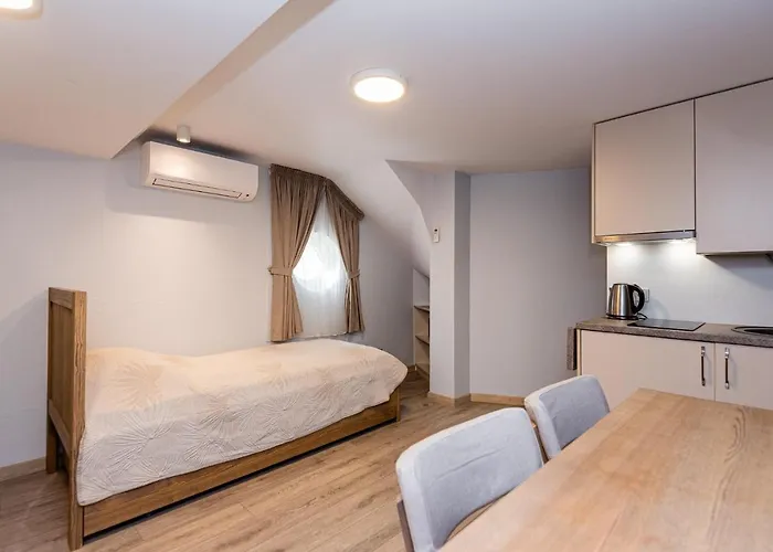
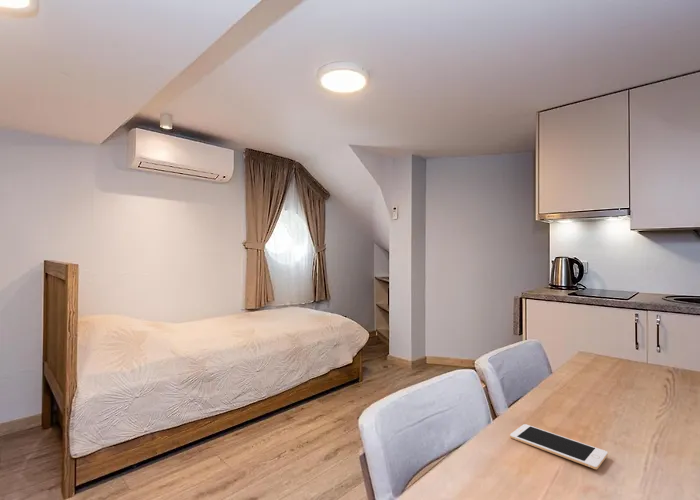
+ cell phone (556, 444)
